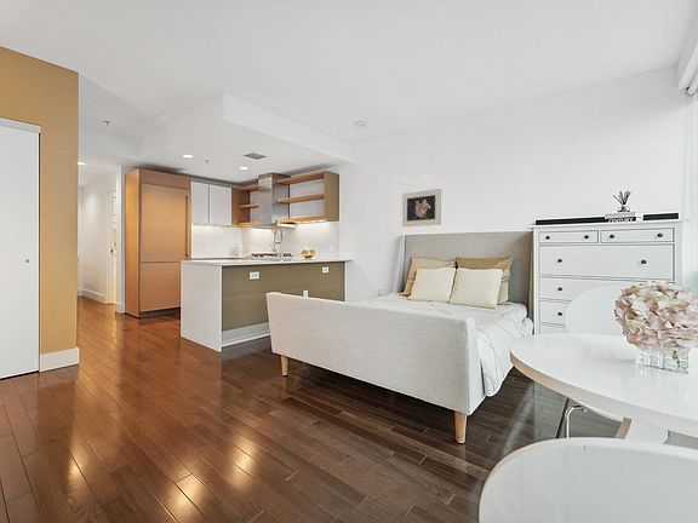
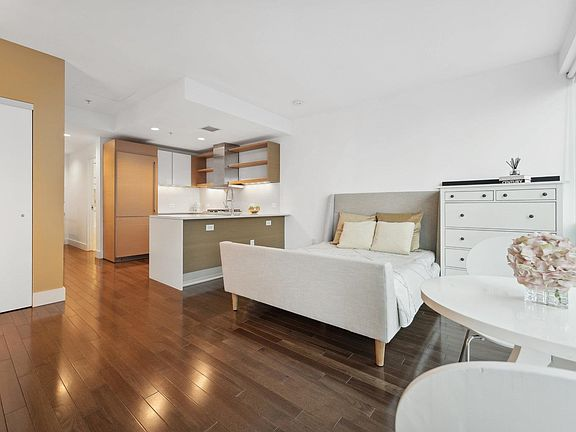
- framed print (420, 208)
